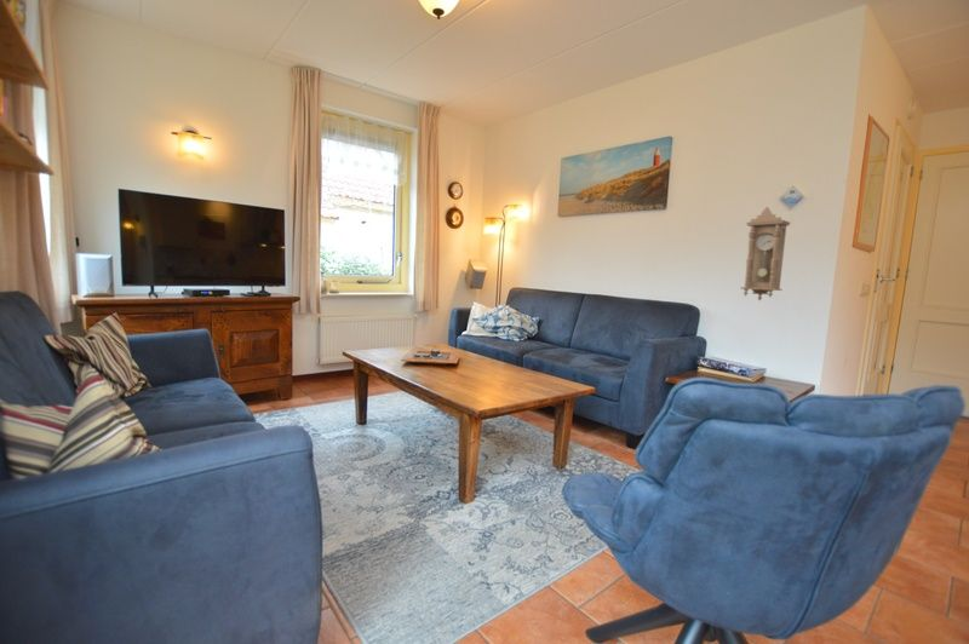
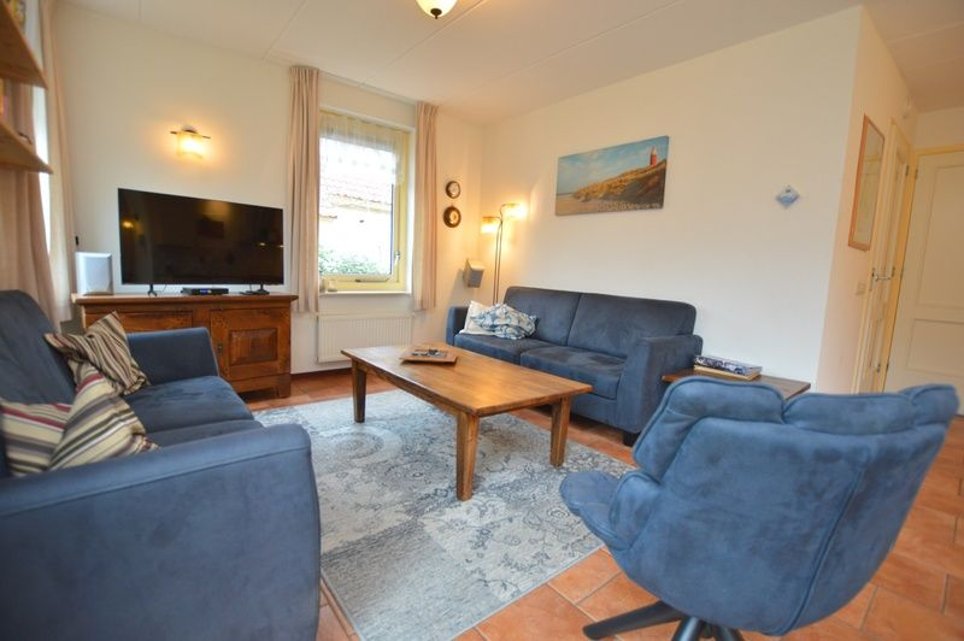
- pendulum clock (764, 254)
